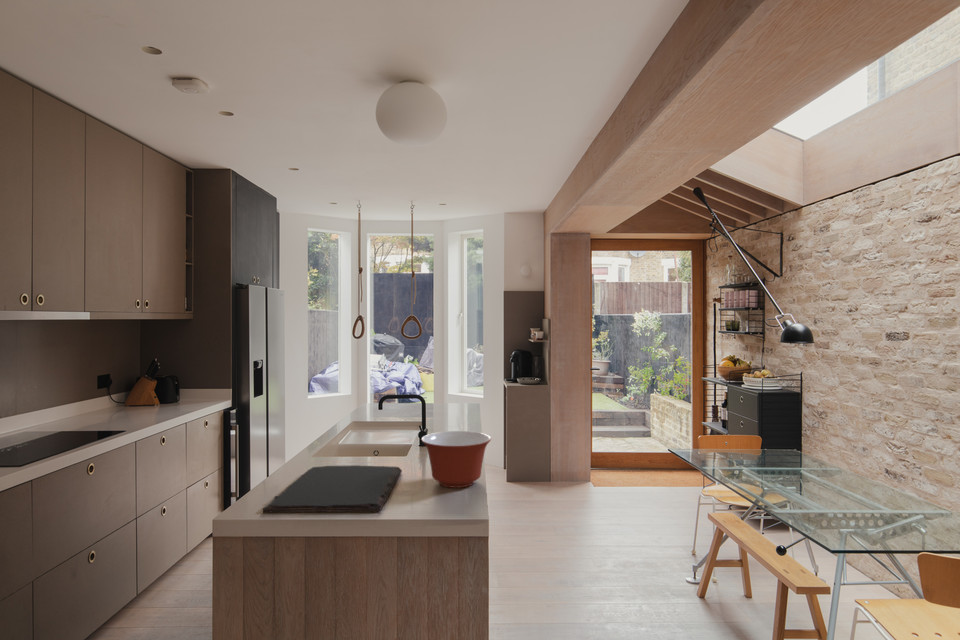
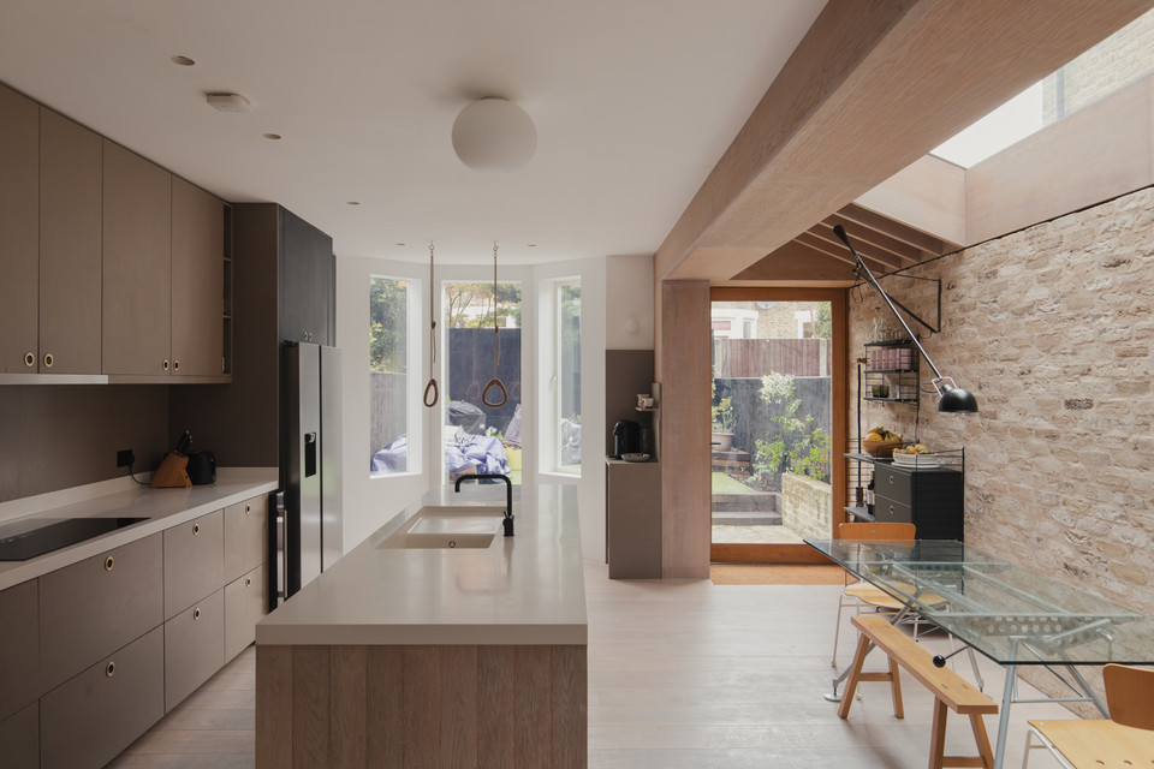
- mixing bowl (456, 460)
- cutting board (340, 485)
